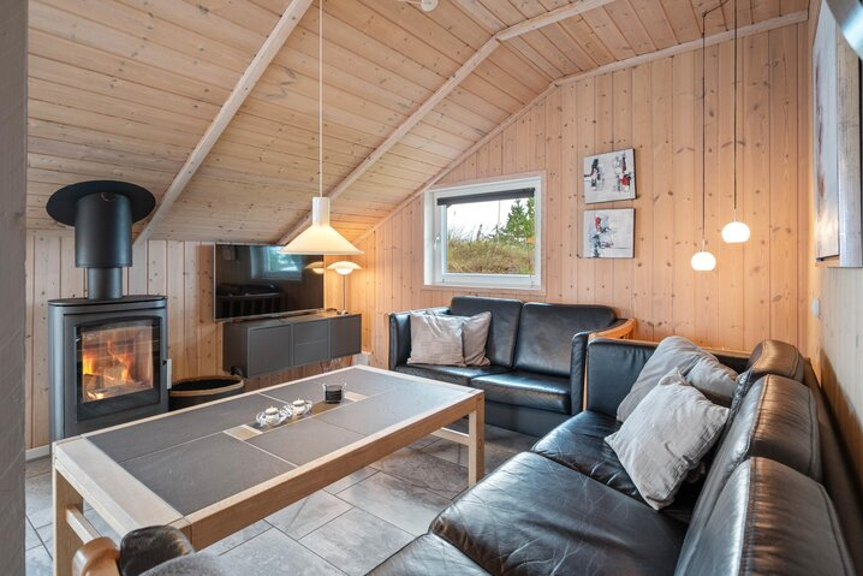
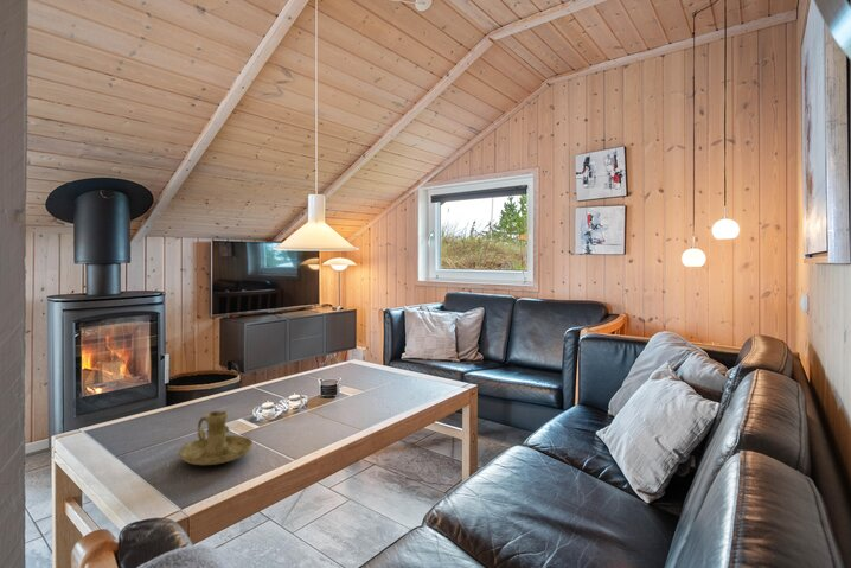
+ candle holder (213, 434)
